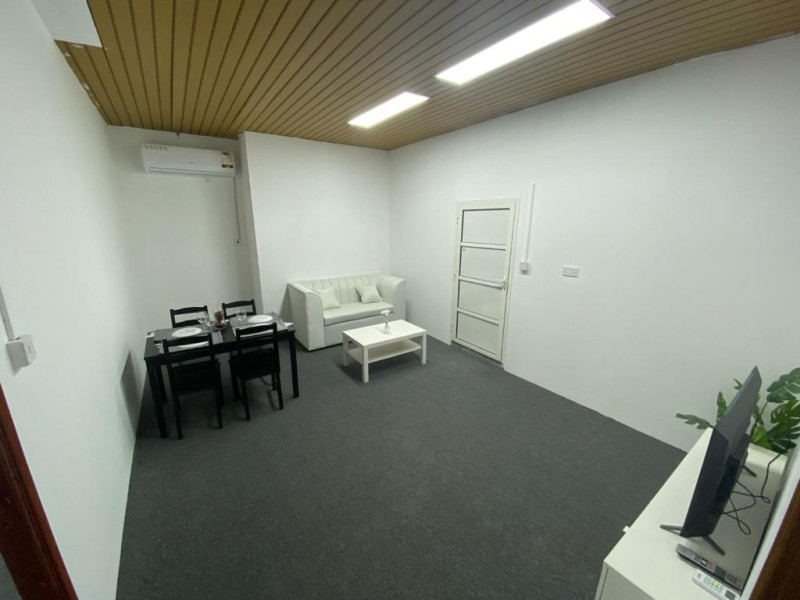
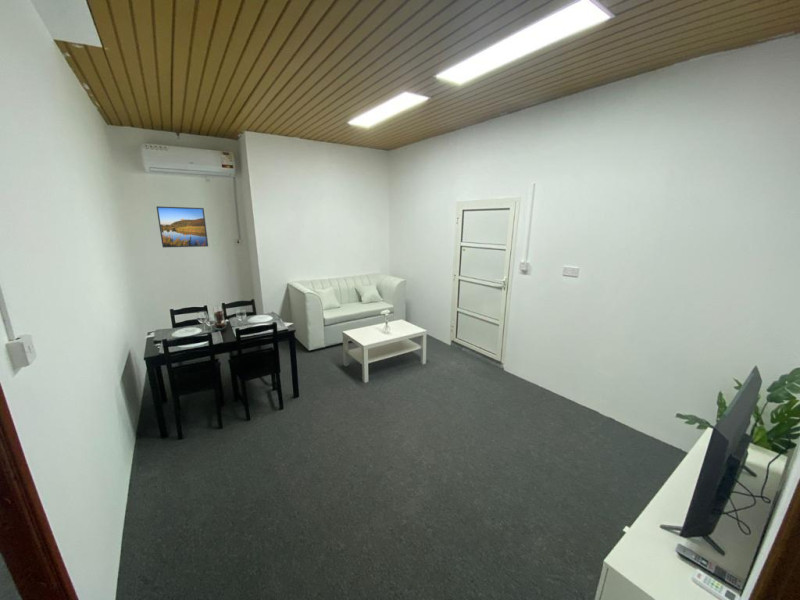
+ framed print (183, 227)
